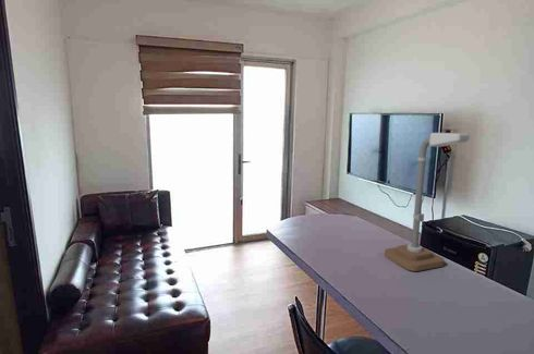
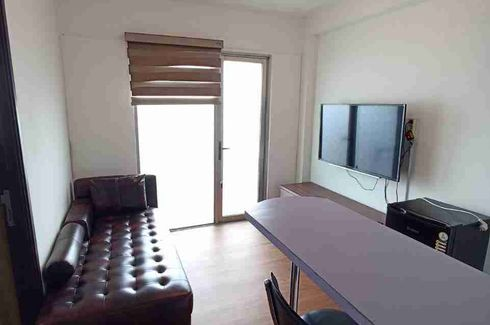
- desk lamp (421, 200)
